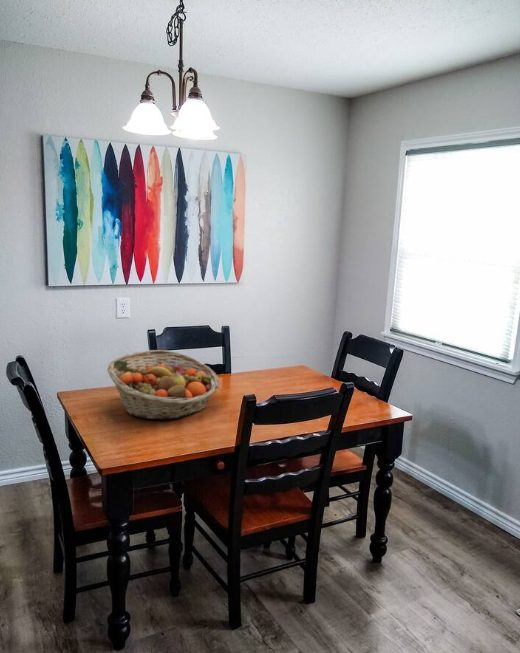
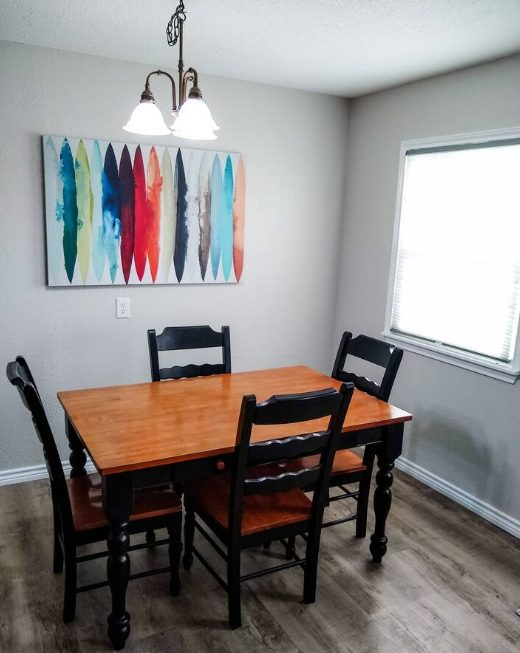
- fruit basket (164, 383)
